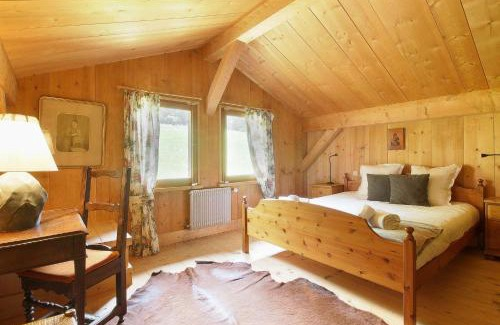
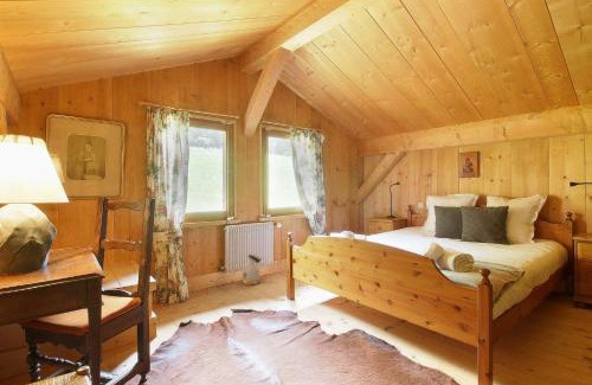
+ bag (251, 267)
